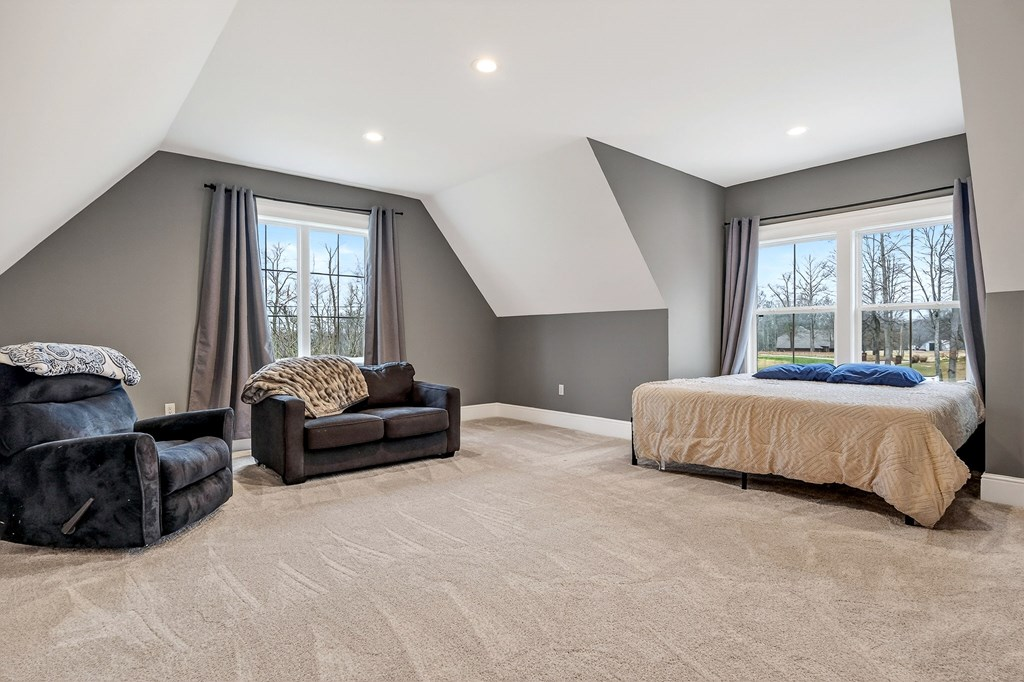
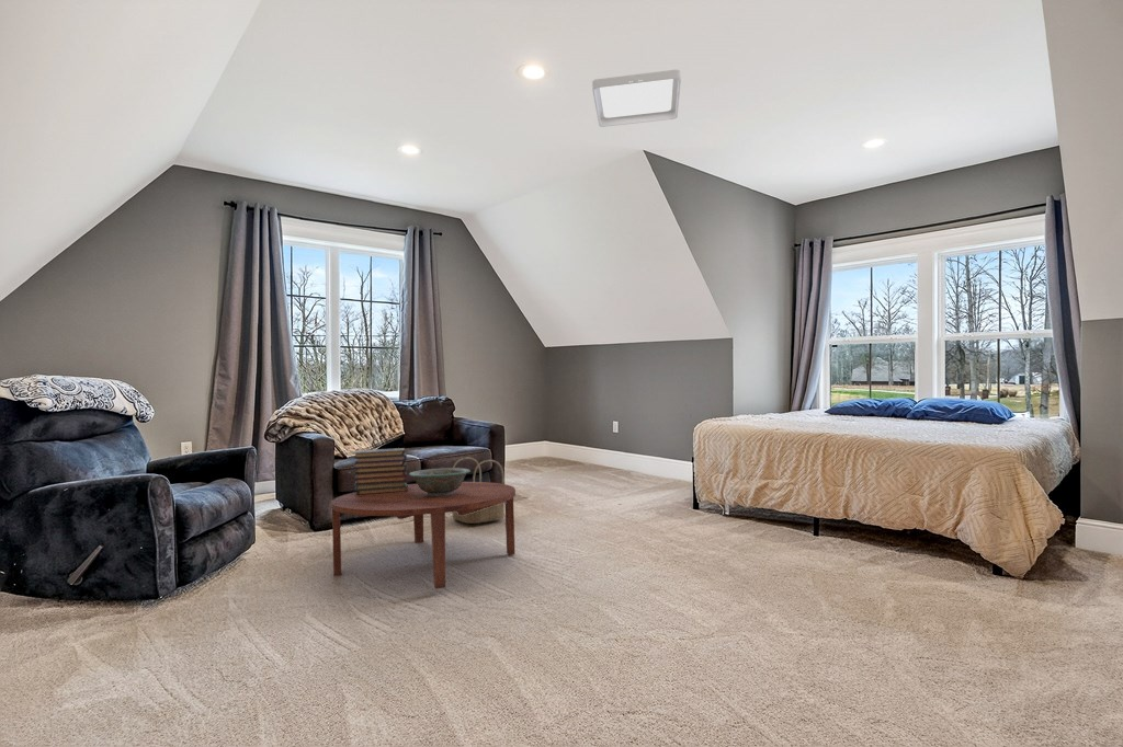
+ decorative bowl (440, 482)
+ ceiling light (636, 100)
+ coffee table (431, 528)
+ book stack (381, 470)
+ basket (479, 481)
